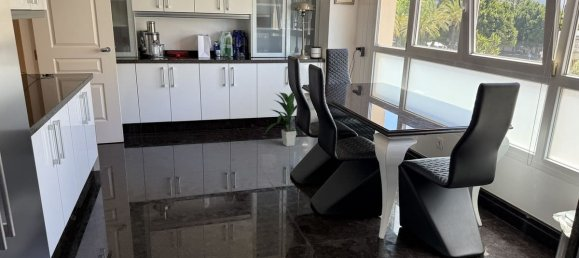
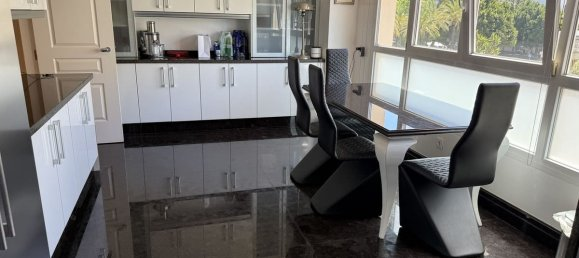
- indoor plant (286, 117)
